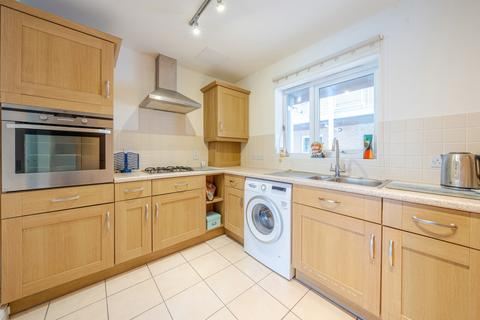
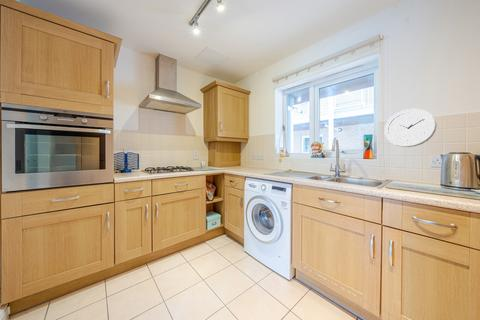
+ wall clock (408, 128)
